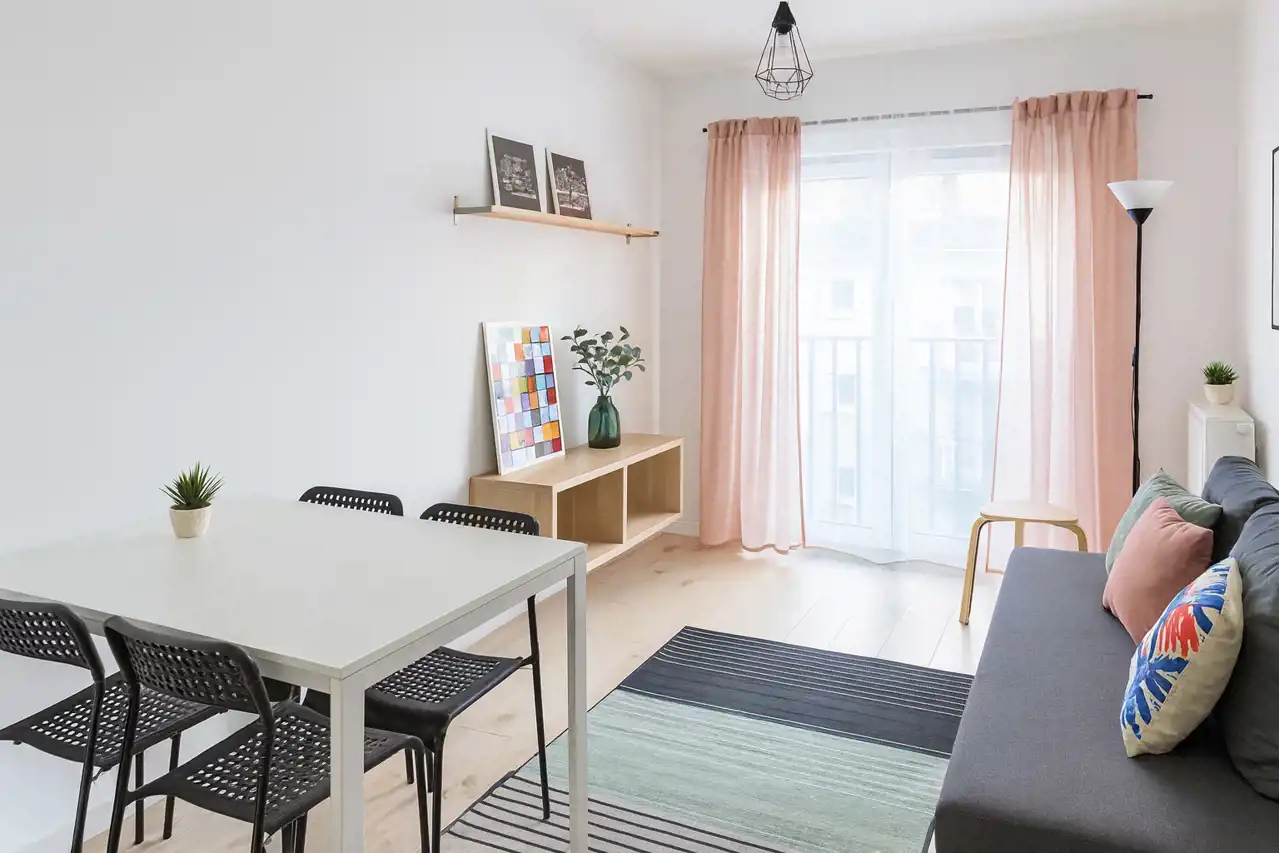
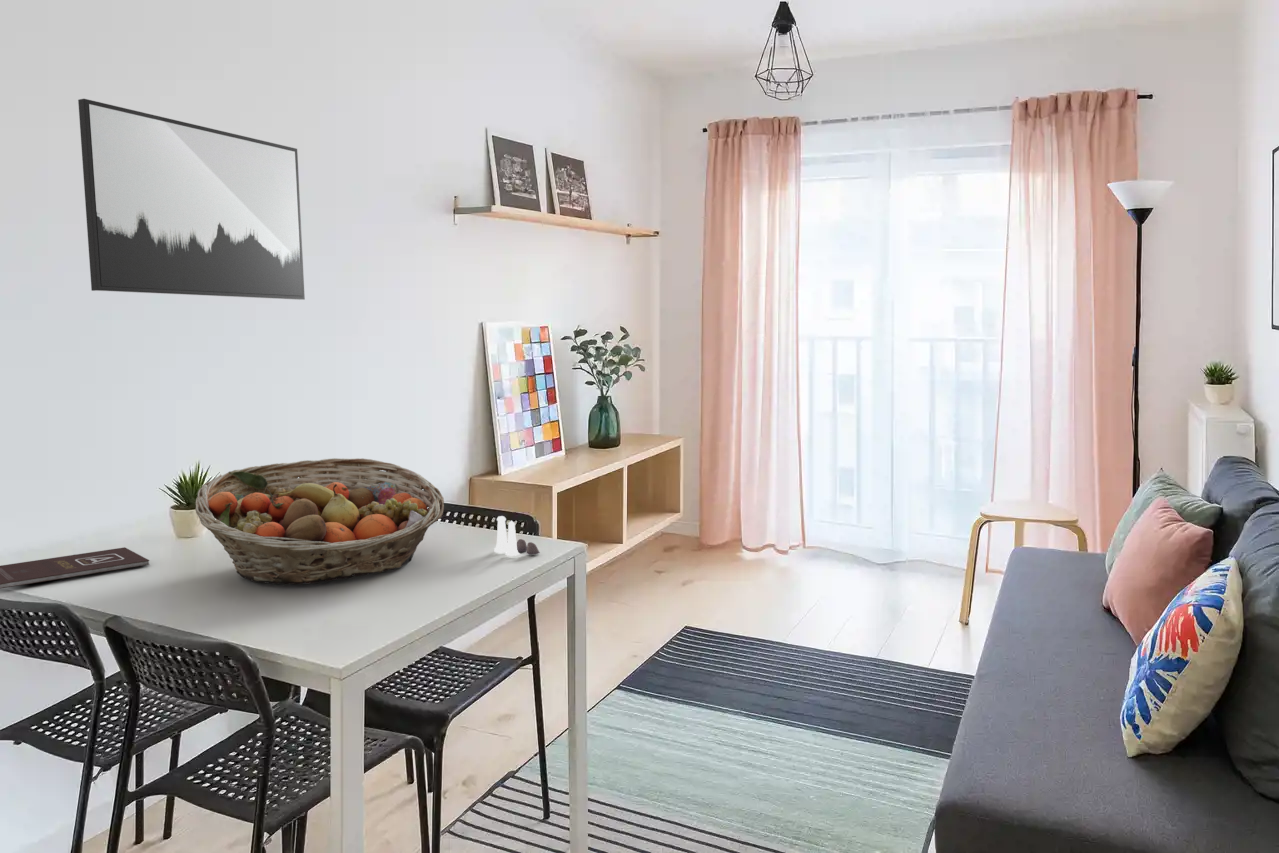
+ book (64, 566)
+ salt and pepper shaker set (513, 533)
+ fruit basket (325, 516)
+ wall art (205, 212)
